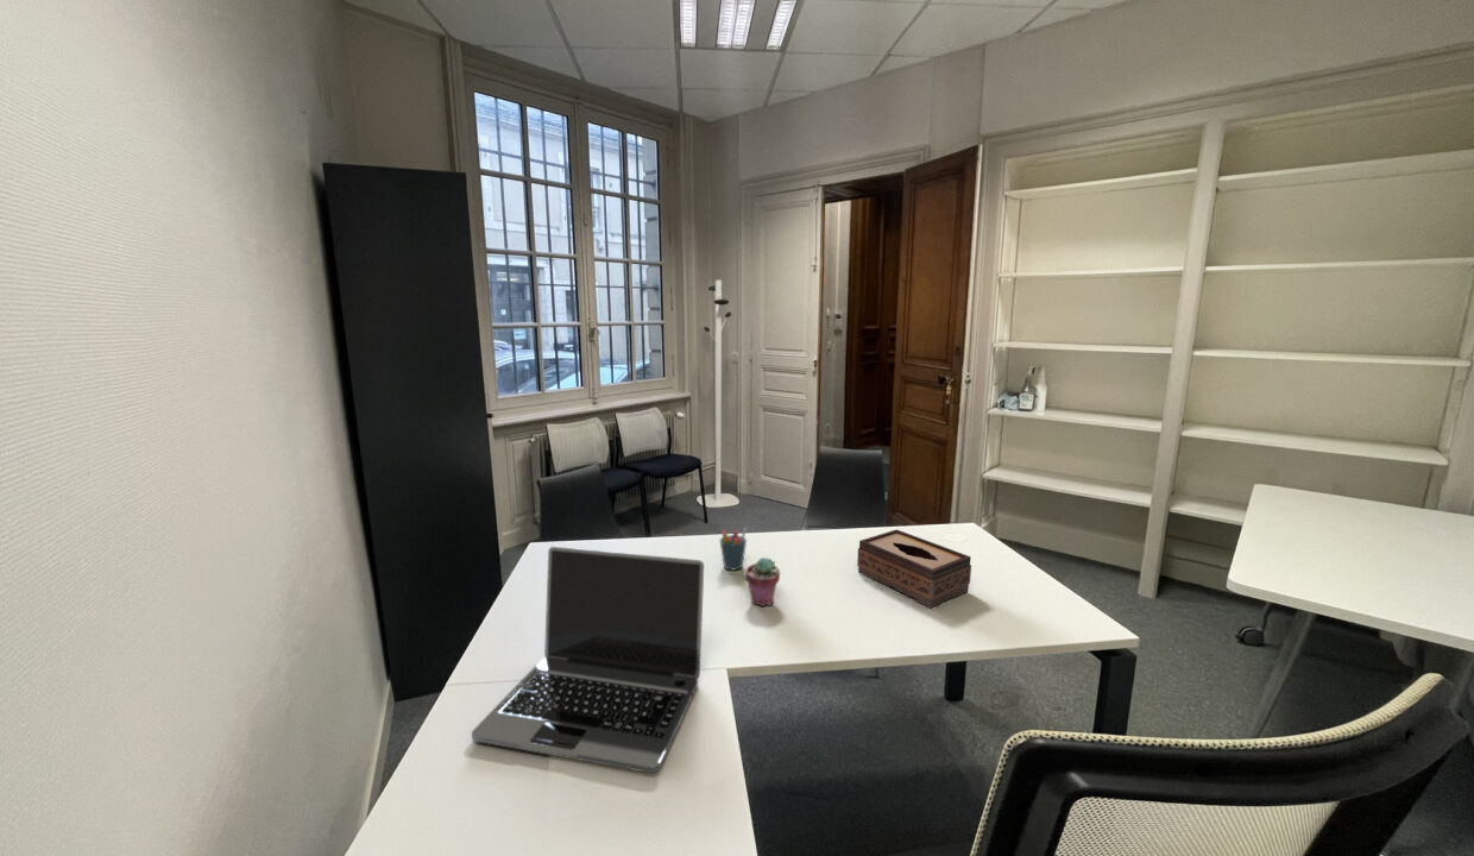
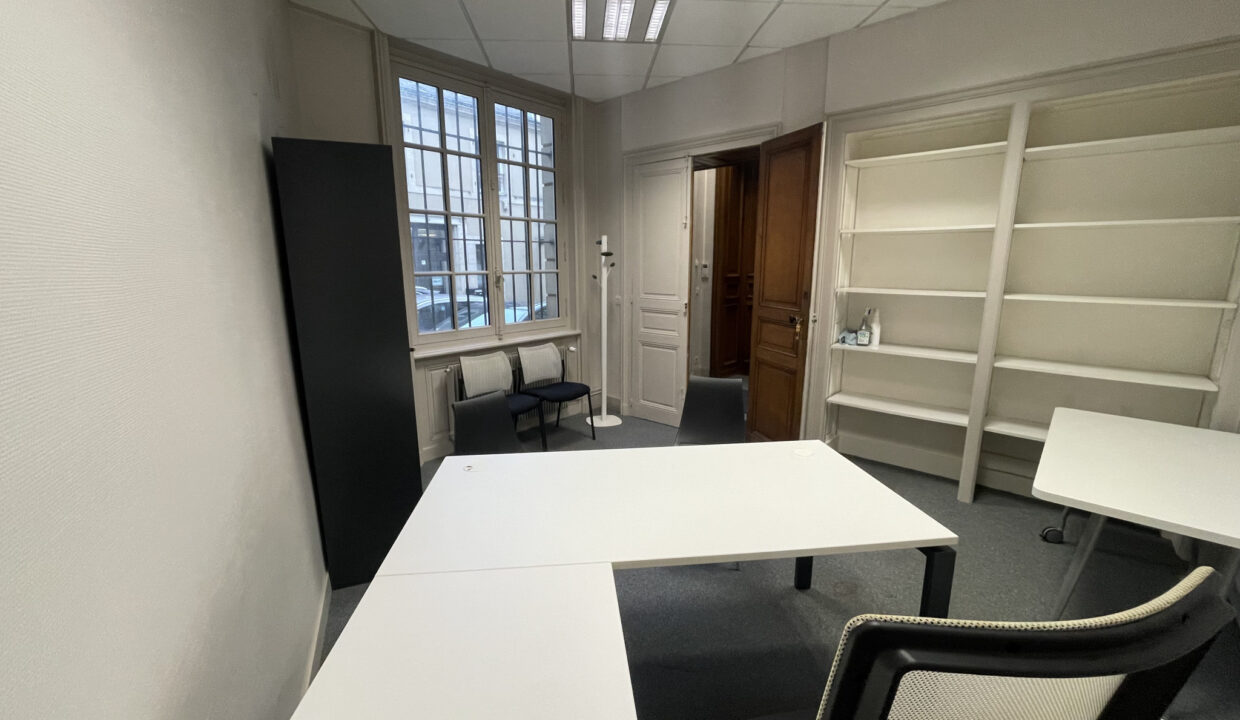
- laptop (596, 644)
- potted succulent (762, 579)
- tissue box (912, 565)
- pen holder (732, 546)
